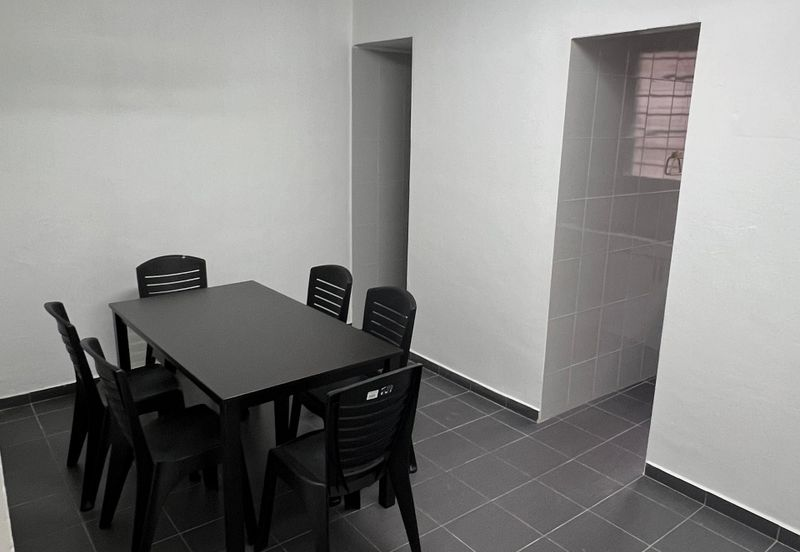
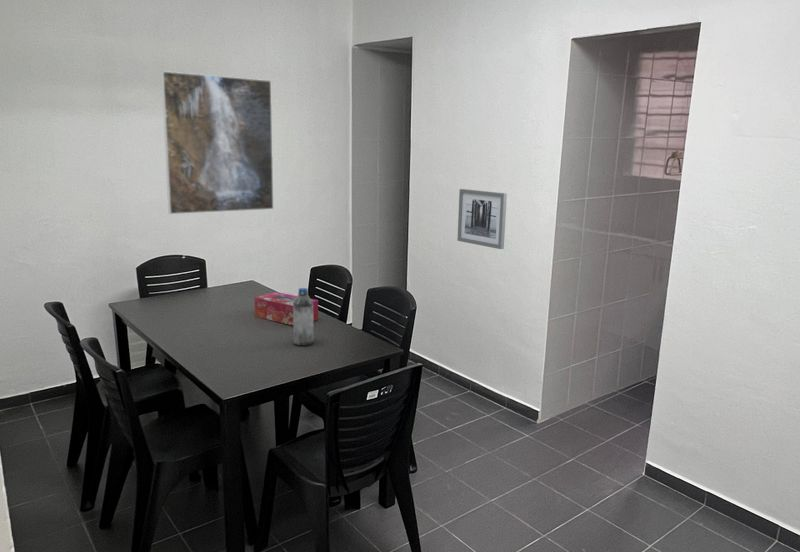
+ tissue box (286, 308)
+ water bottle (303, 316)
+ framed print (221, 145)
+ wall art (481, 218)
